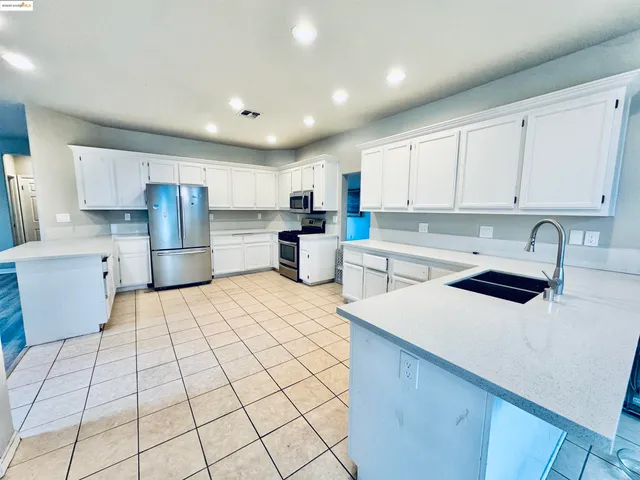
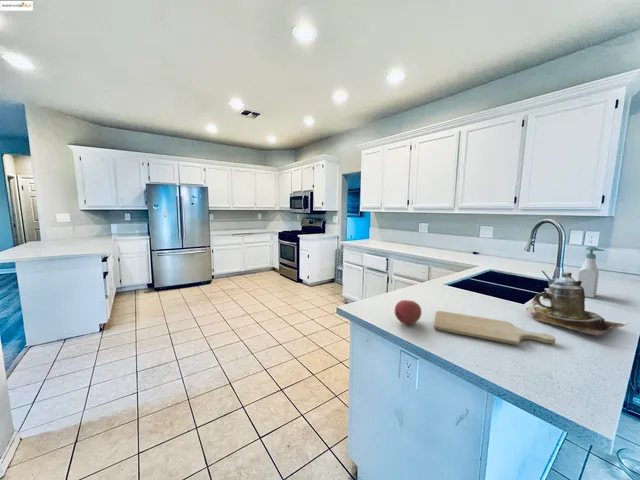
+ chopping board (489, 328)
+ soap bottle (591, 271)
+ teapot (575, 298)
+ fruit (408, 311)
